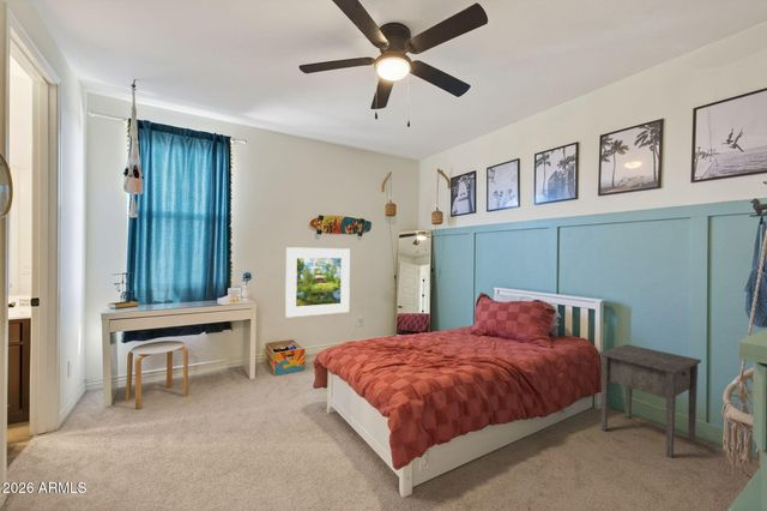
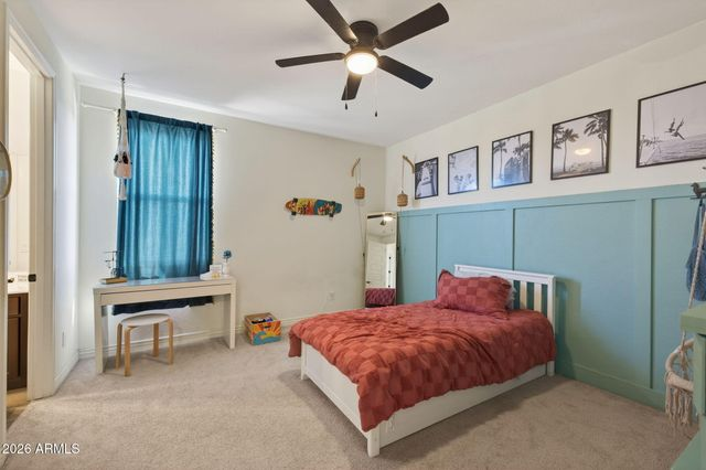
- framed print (319, 281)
- nightstand (647, 392)
